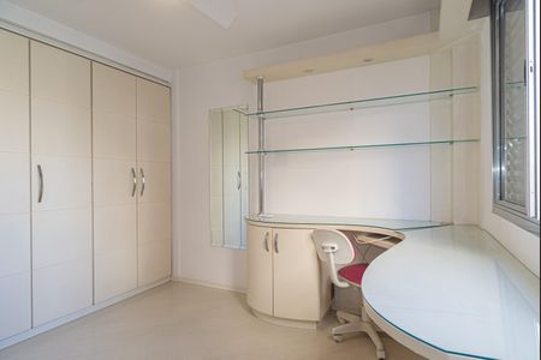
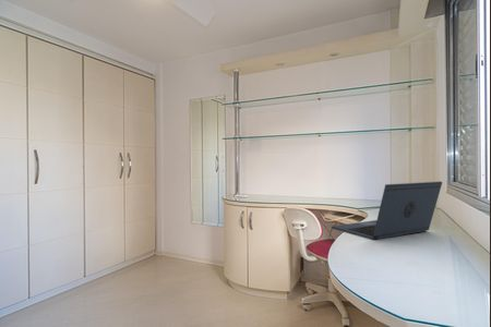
+ laptop (384, 205)
